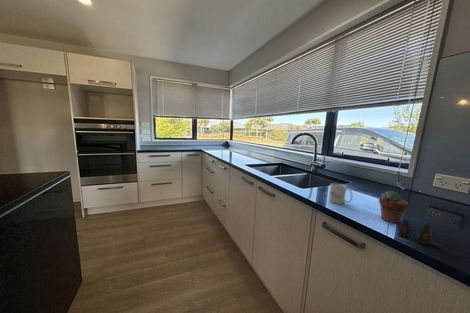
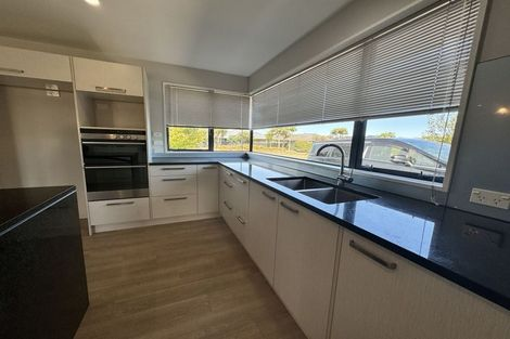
- salt shaker (420, 232)
- mug (340, 194)
- potted succulent (392, 205)
